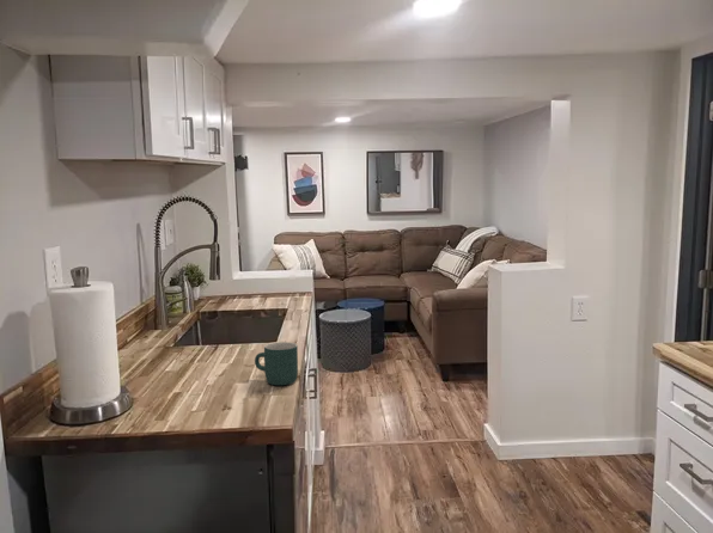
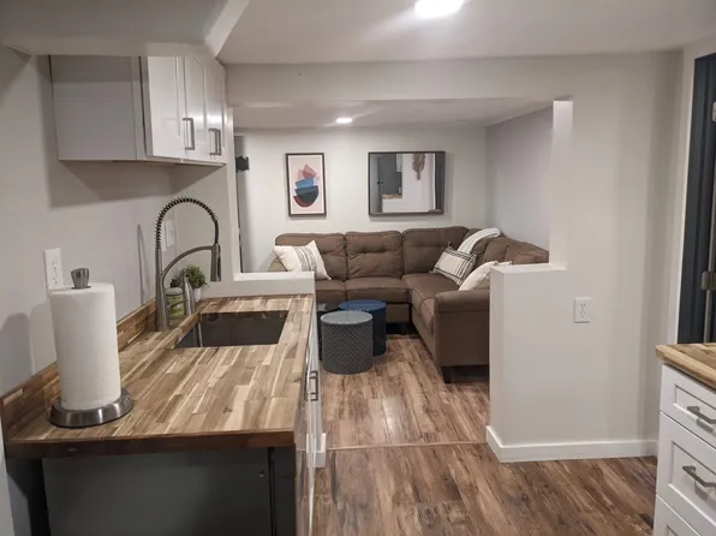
- mug (275, 363)
